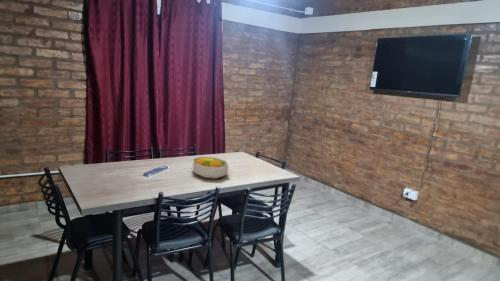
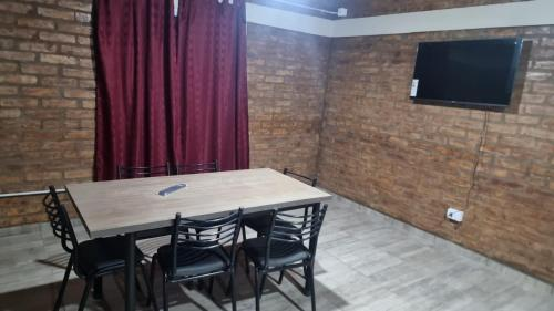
- fruit bowl (209, 165)
